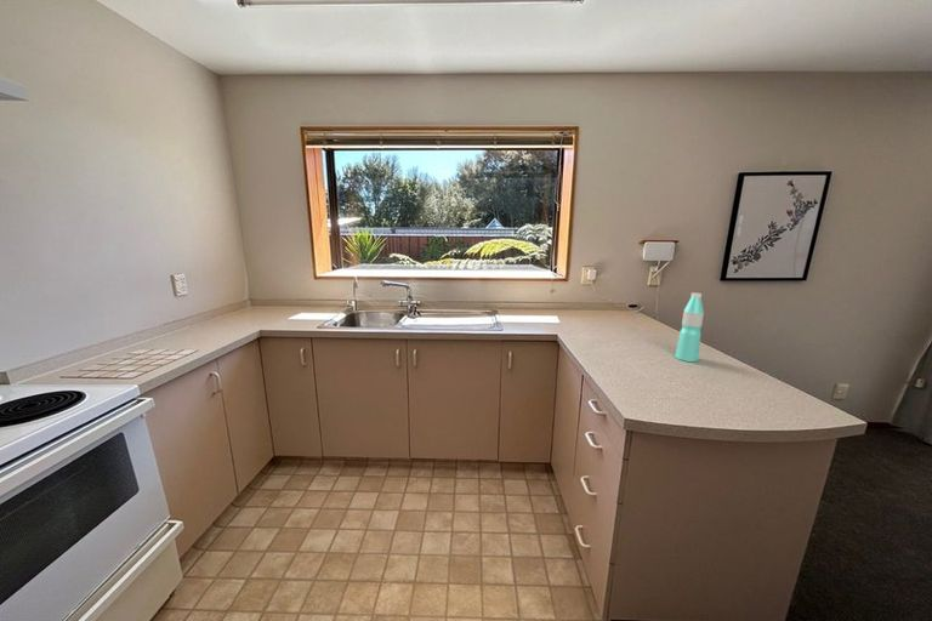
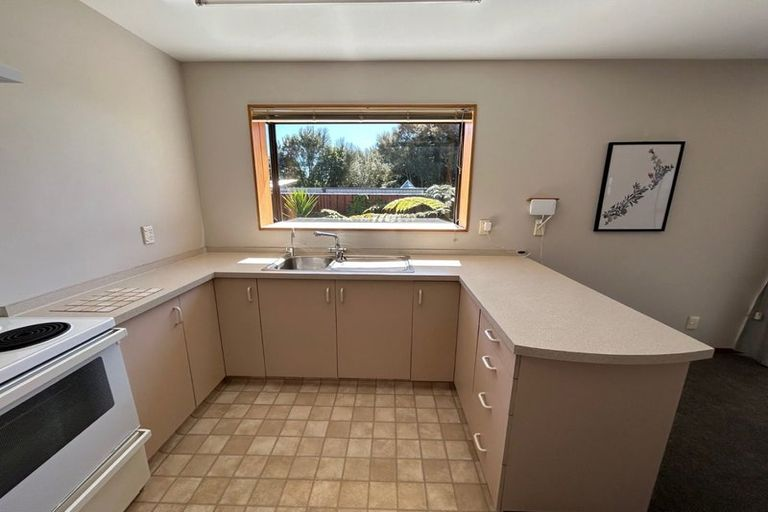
- water bottle (691, 326)
